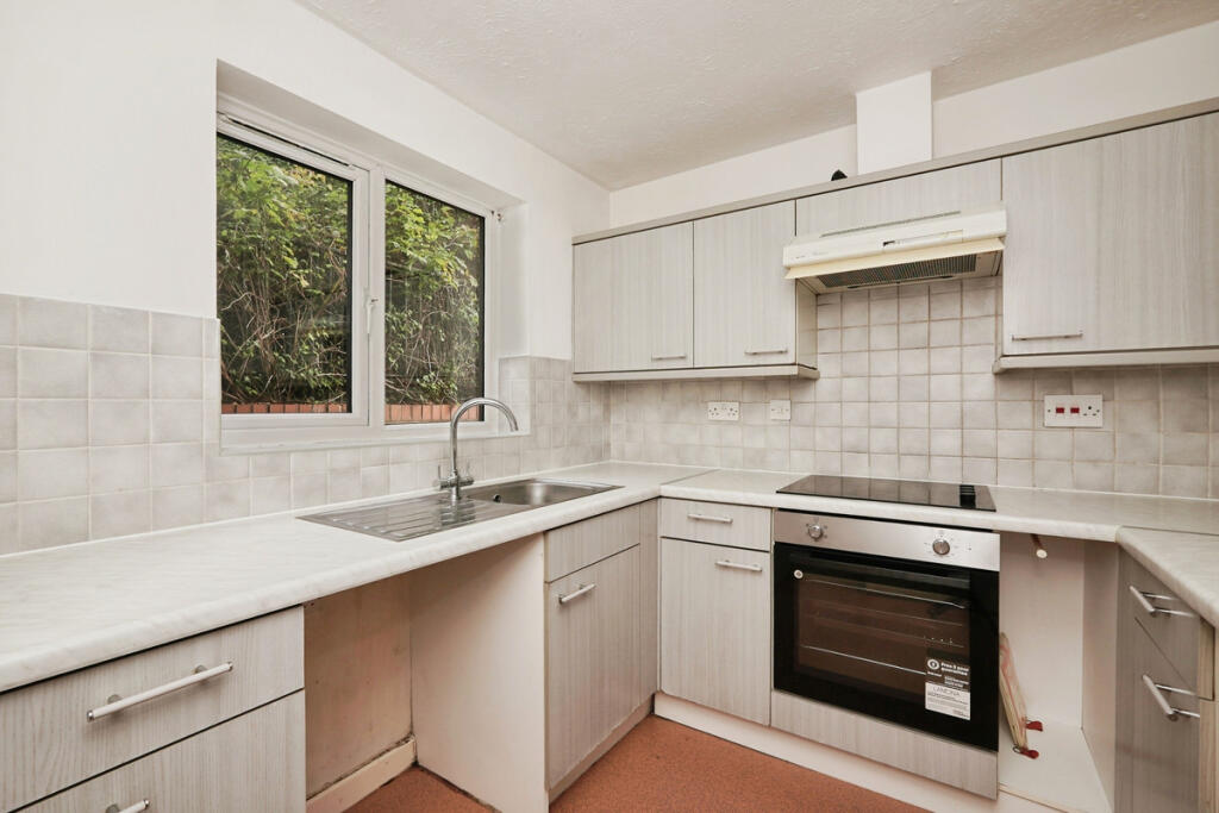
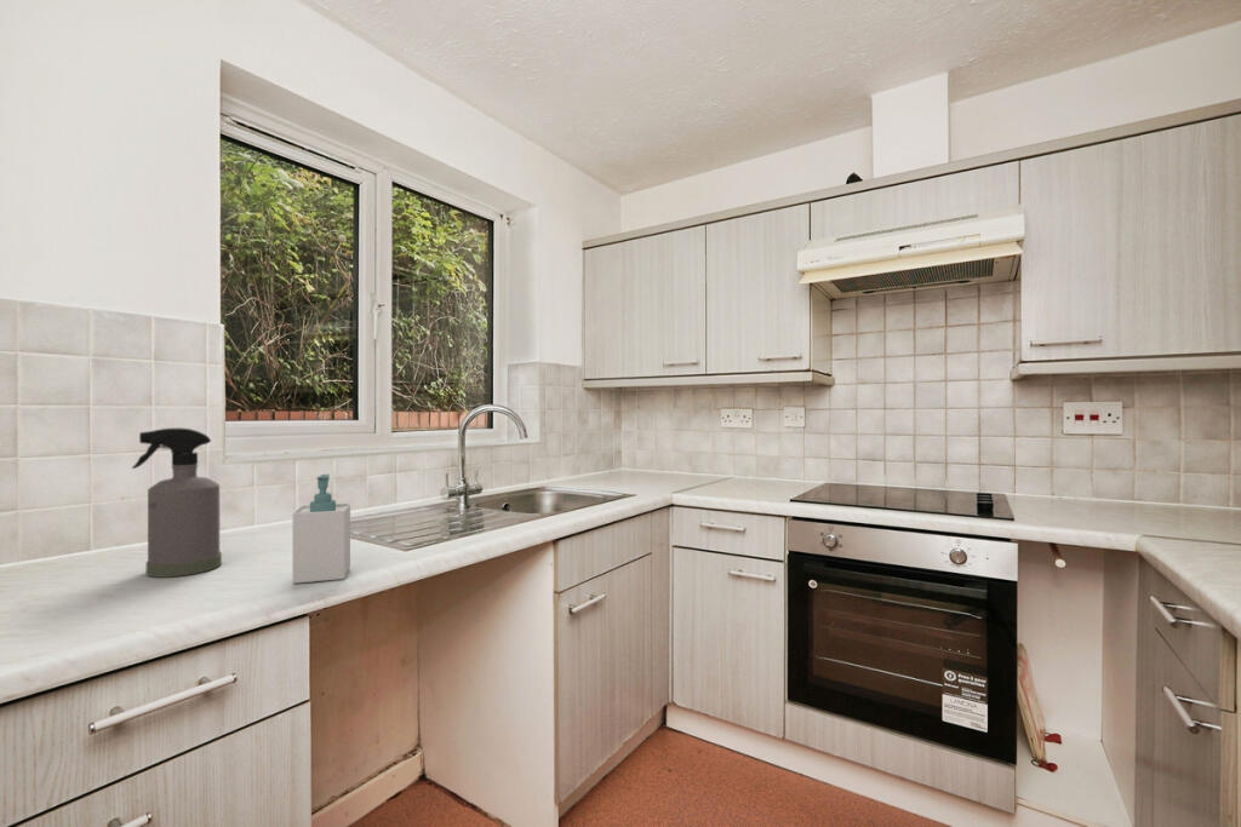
+ soap bottle (322, 524)
+ spray bottle (178, 498)
